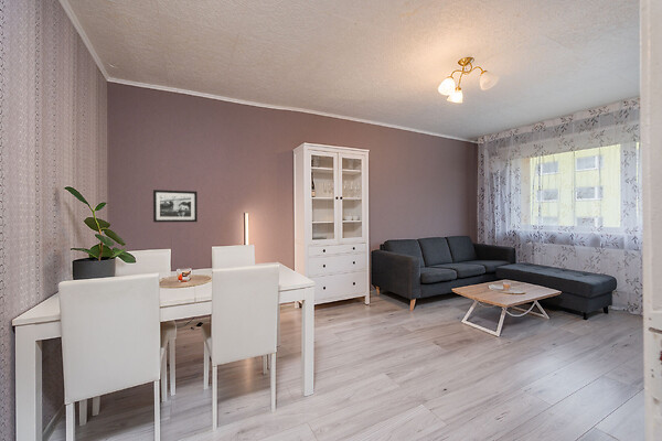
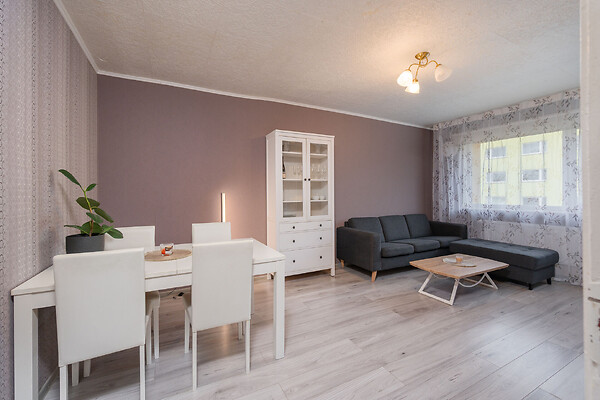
- picture frame (175, 206)
